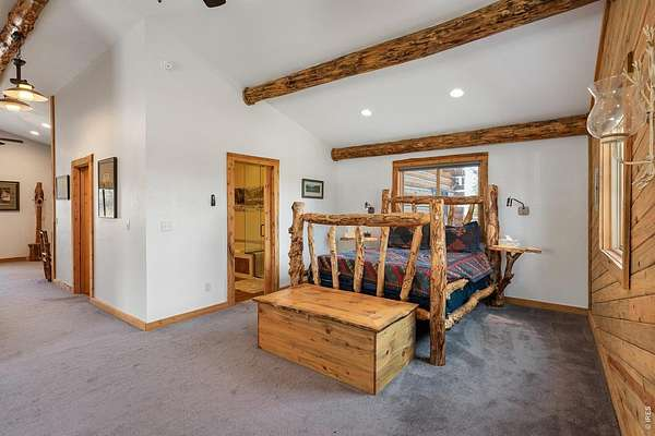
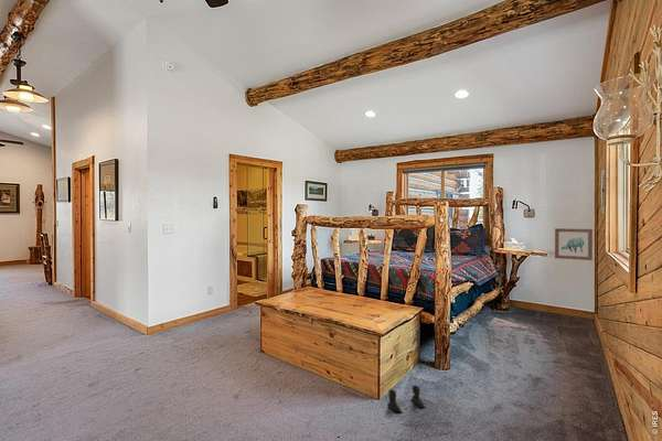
+ boots (412, 398)
+ wall art (573, 244)
